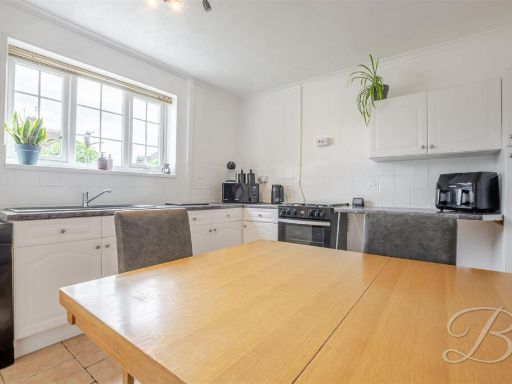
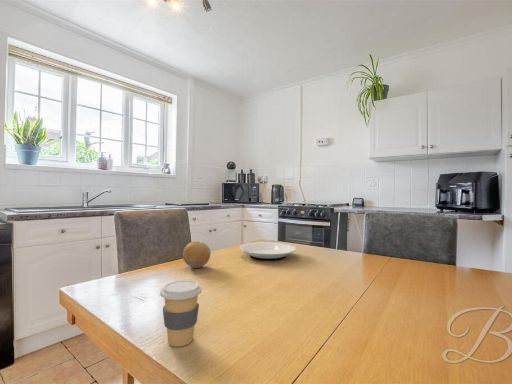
+ fruit (196, 254)
+ coffee cup (180, 312)
+ plate (267, 251)
